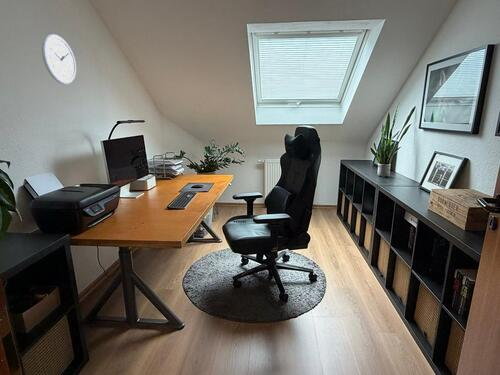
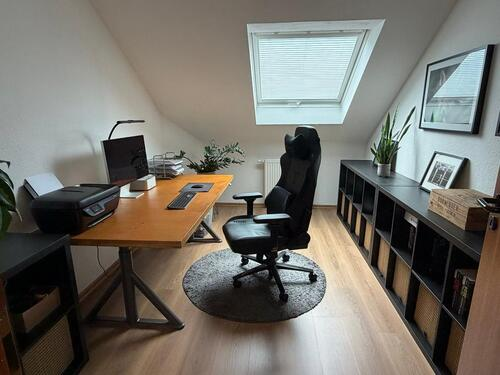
- wall clock (61, 60)
